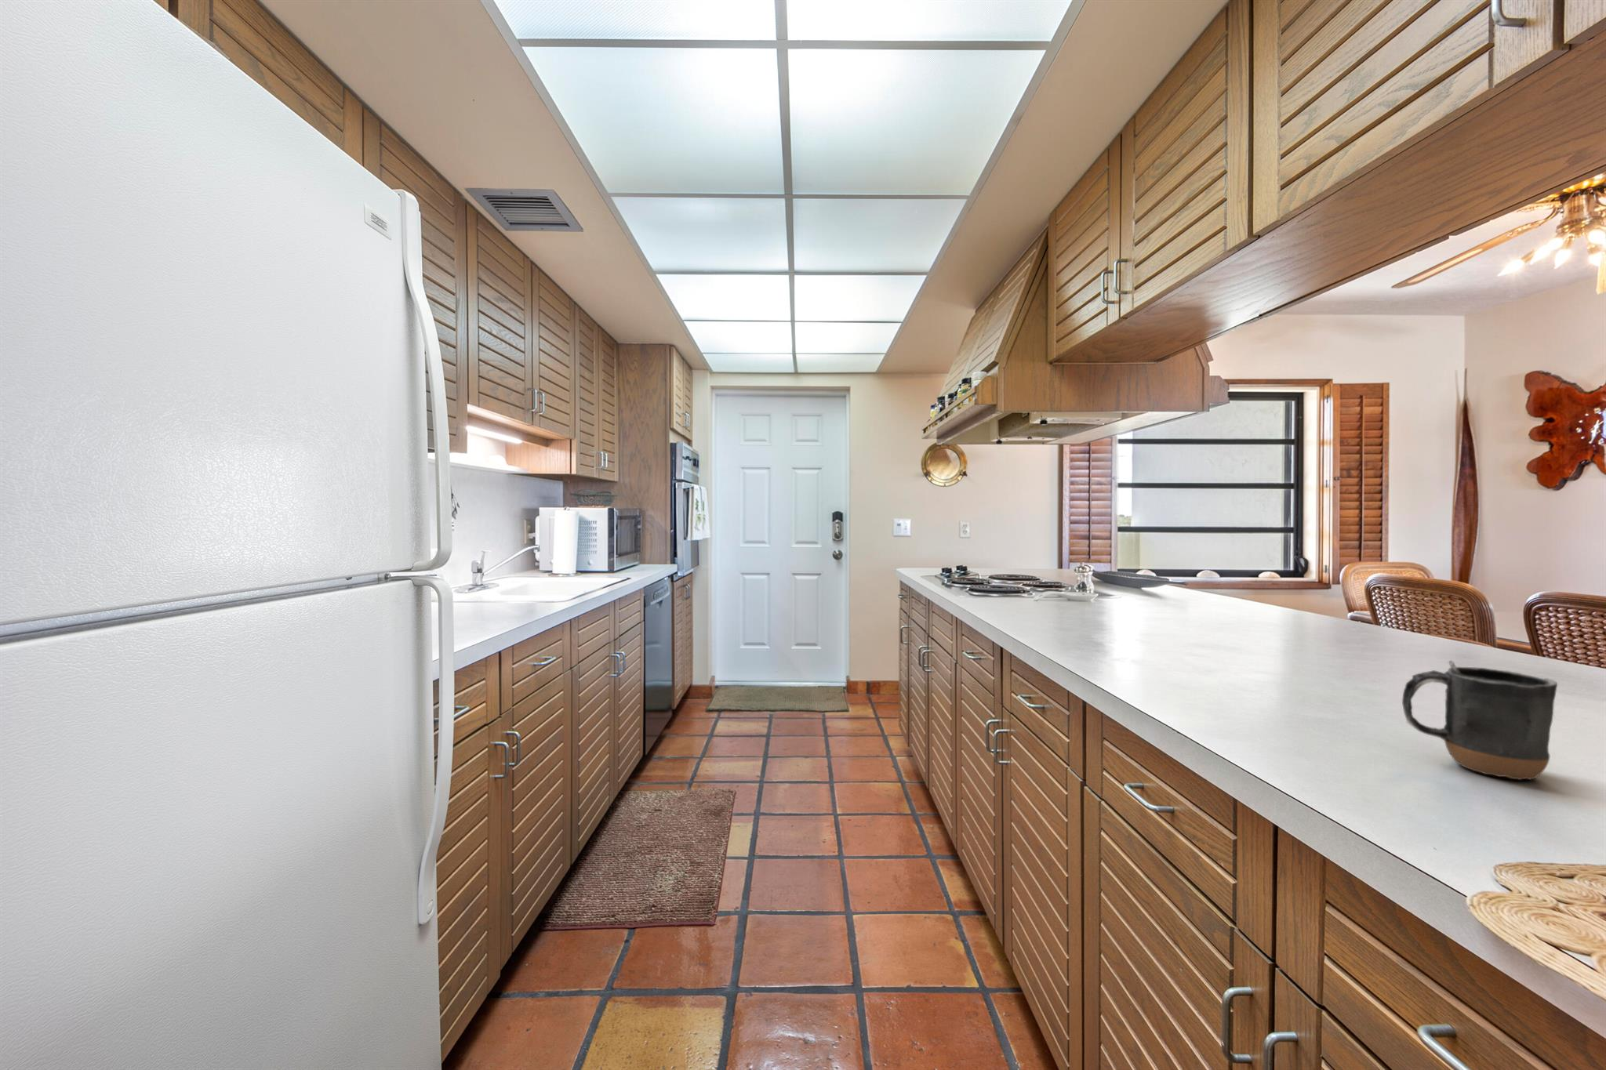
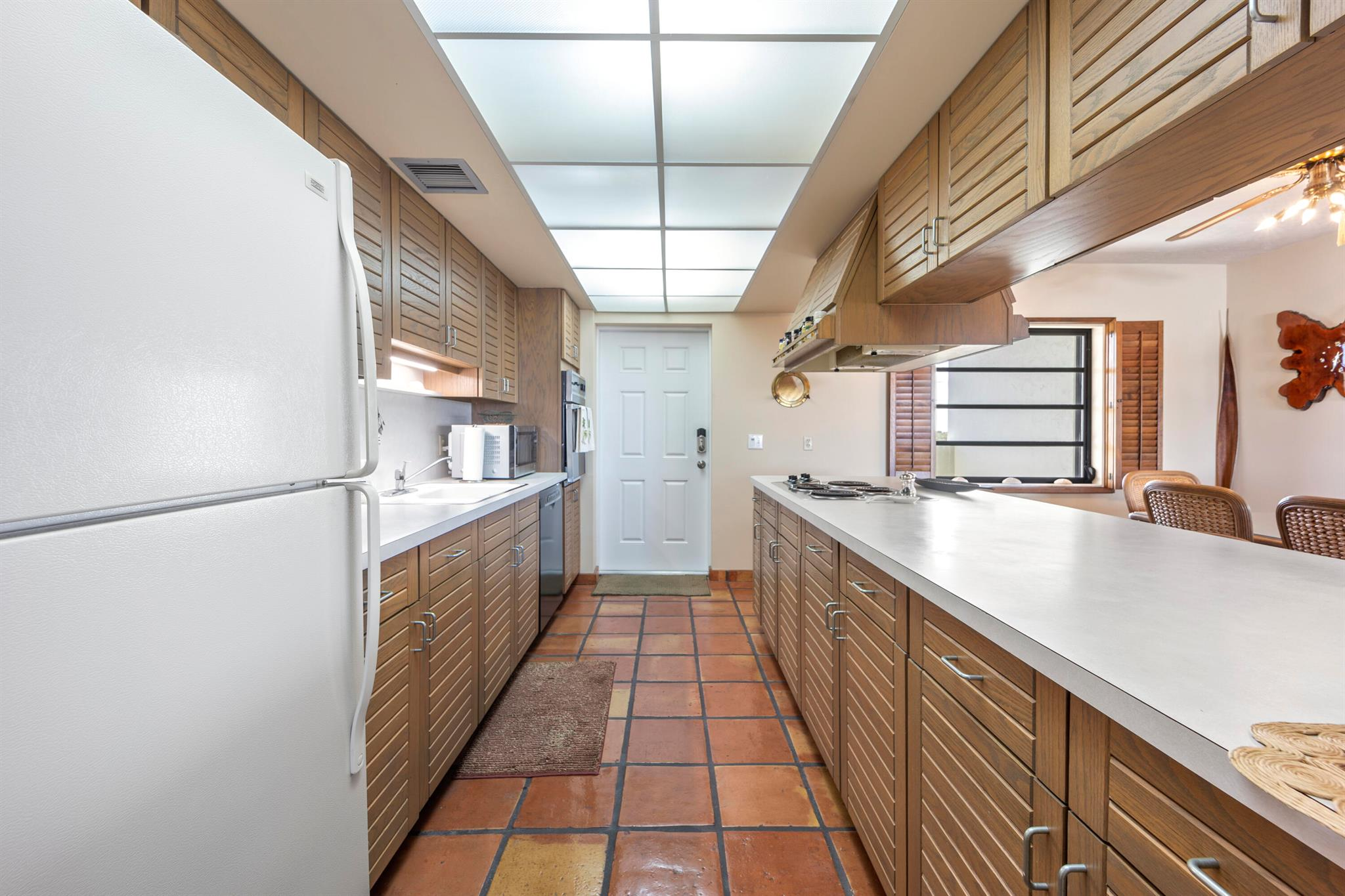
- mug (1475, 713)
